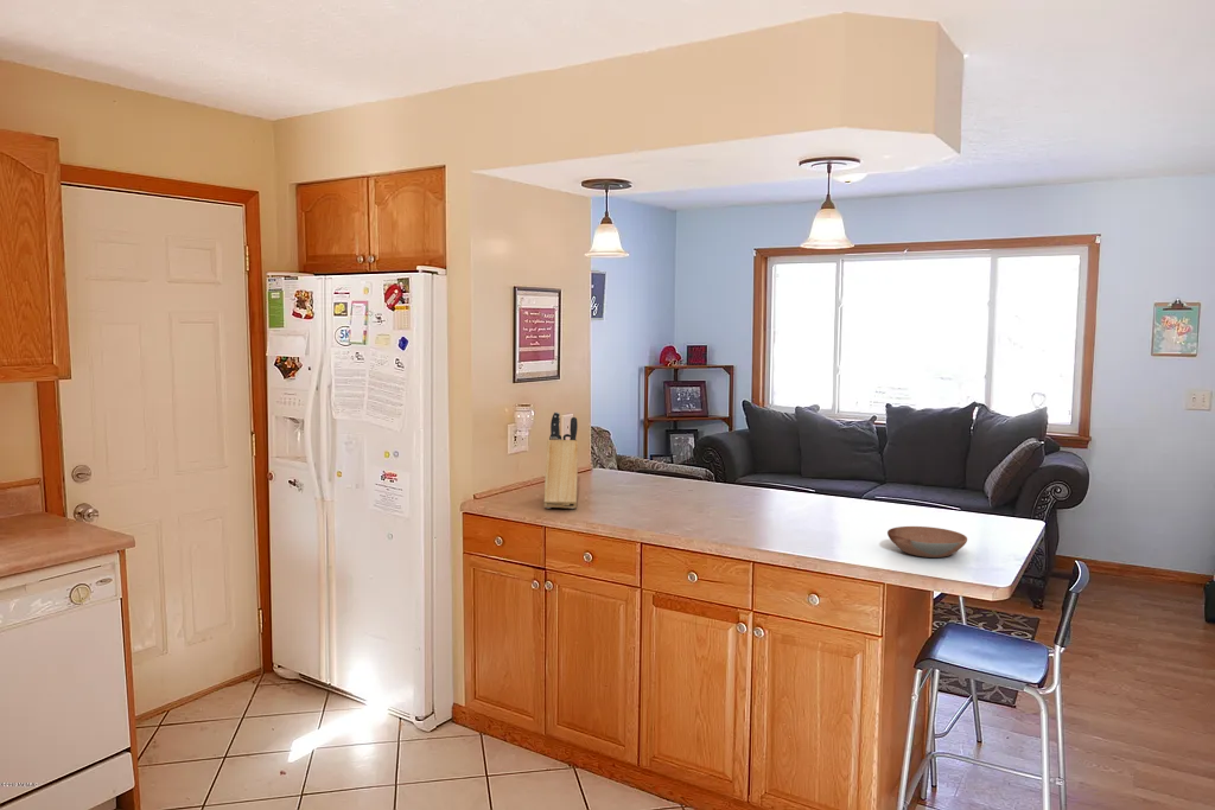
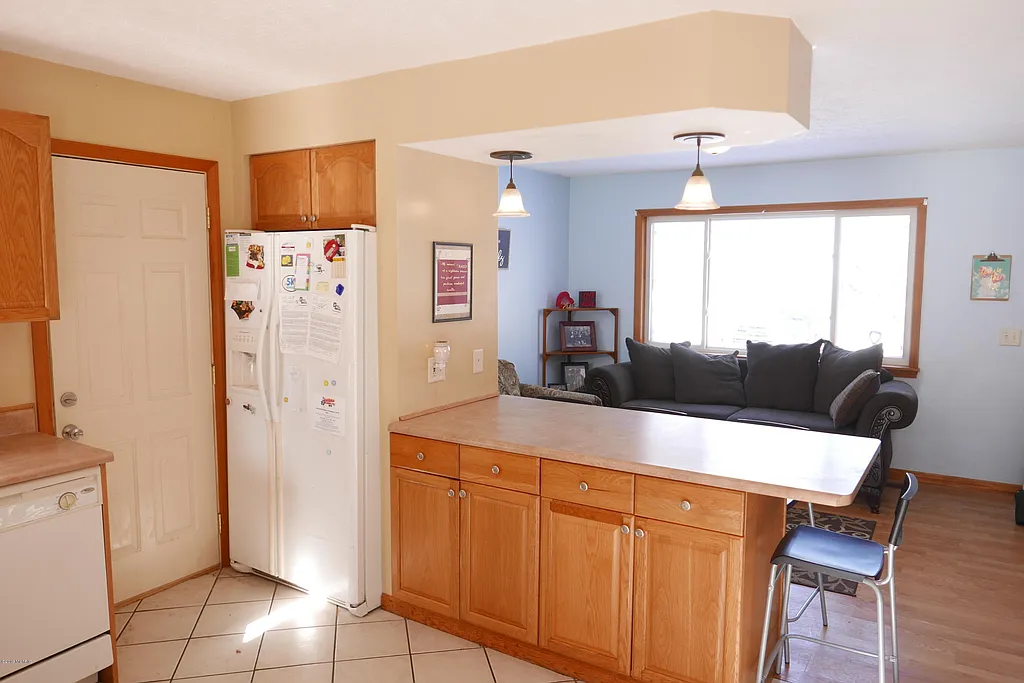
- bowl (925, 543)
- knife block (561, 458)
